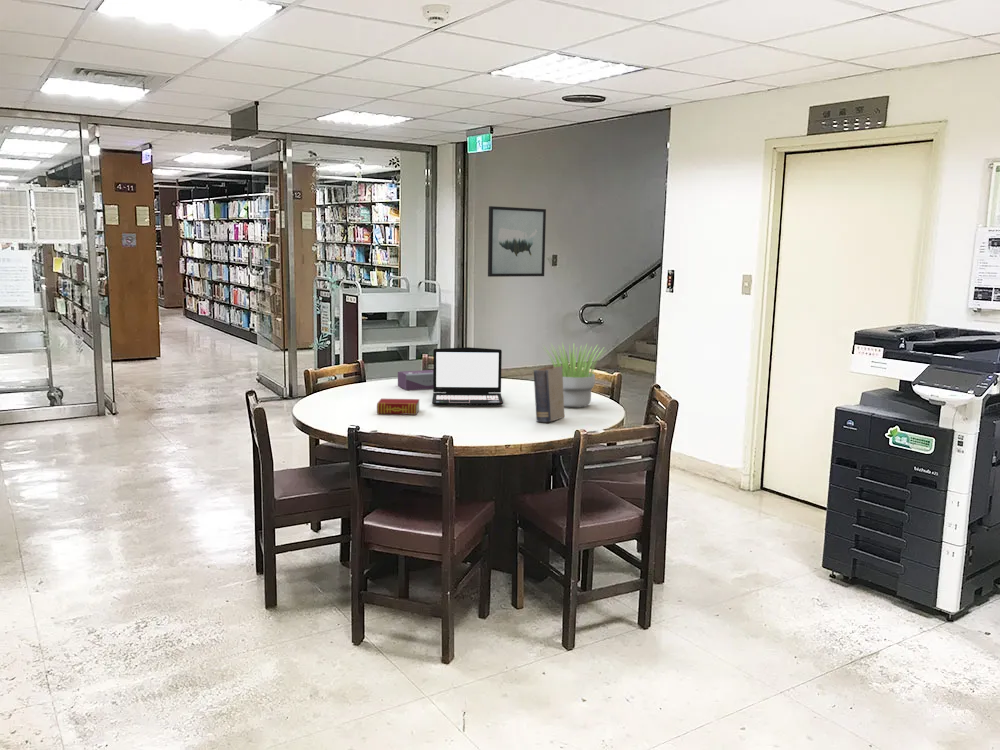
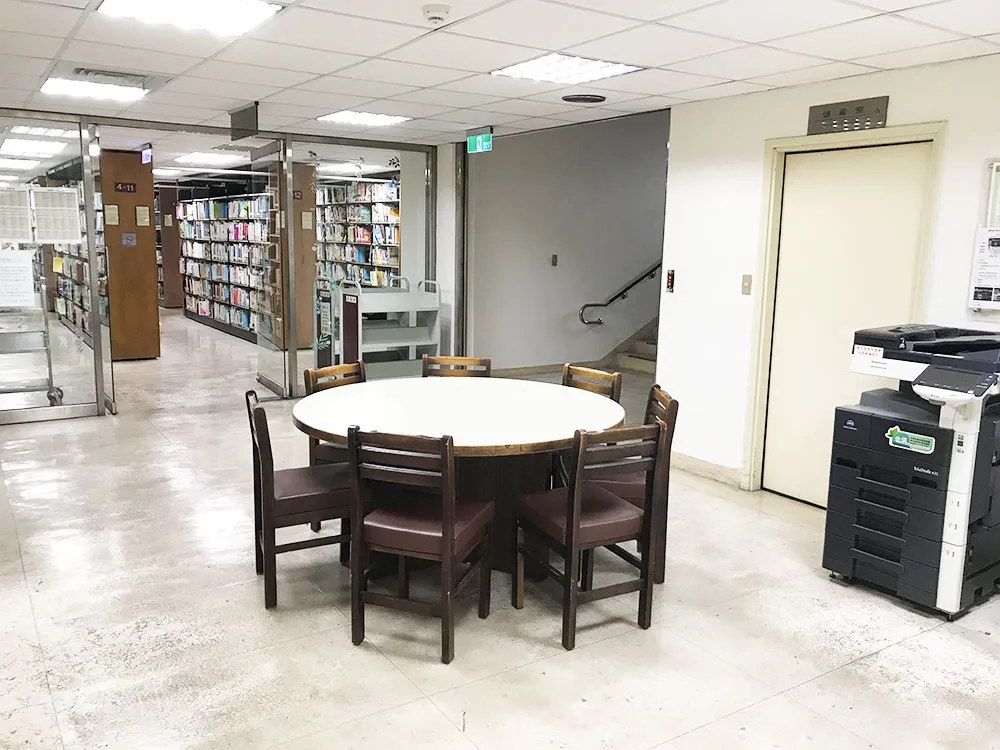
- wall art (517, 242)
- tissue box (424, 379)
- potted plant (573, 375)
- book (398, 406)
- book (549, 392)
- laptop (467, 376)
